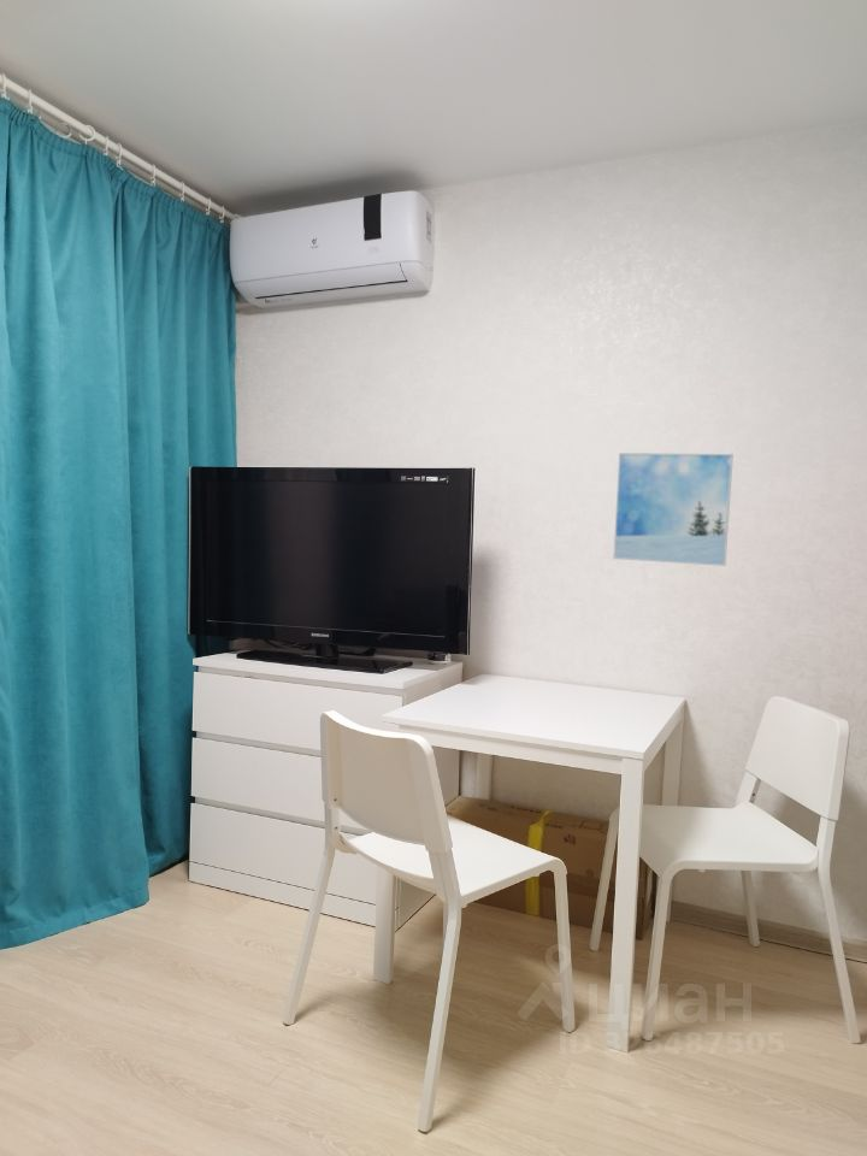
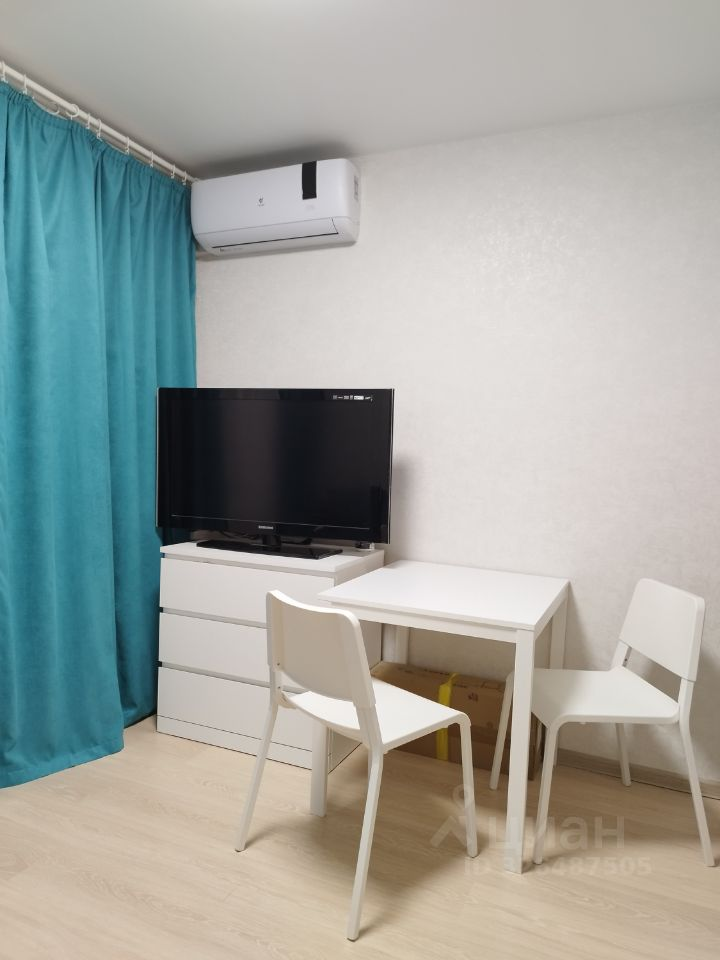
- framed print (671, 508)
